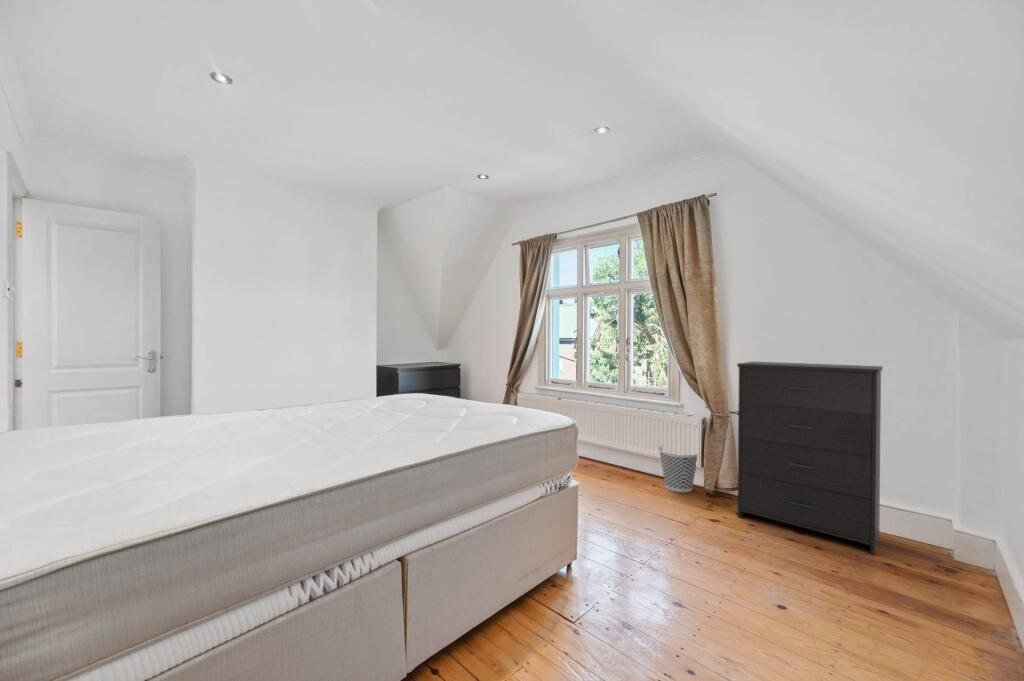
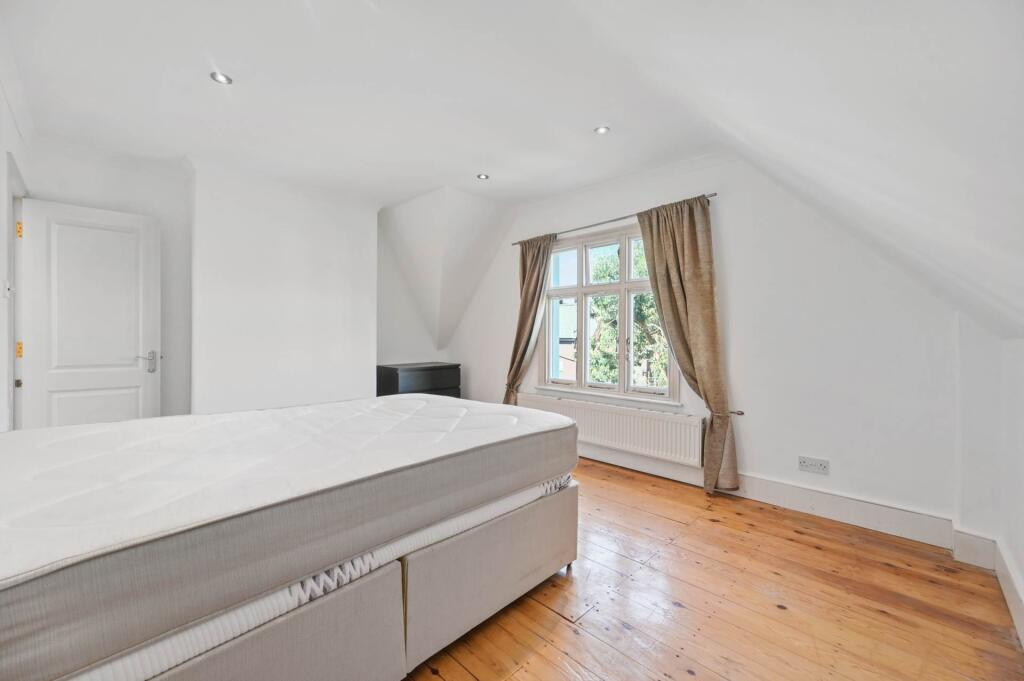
- wastebasket (678, 468)
- dresser (806, 445)
